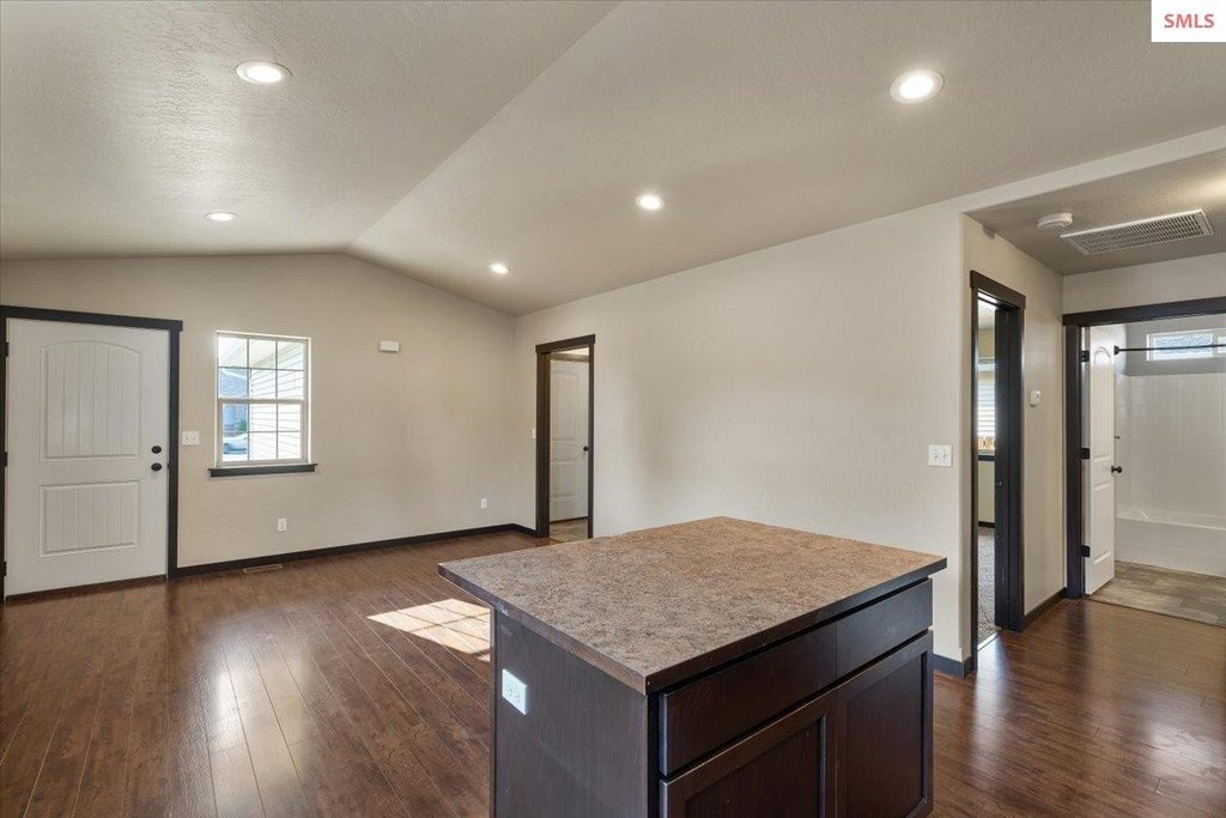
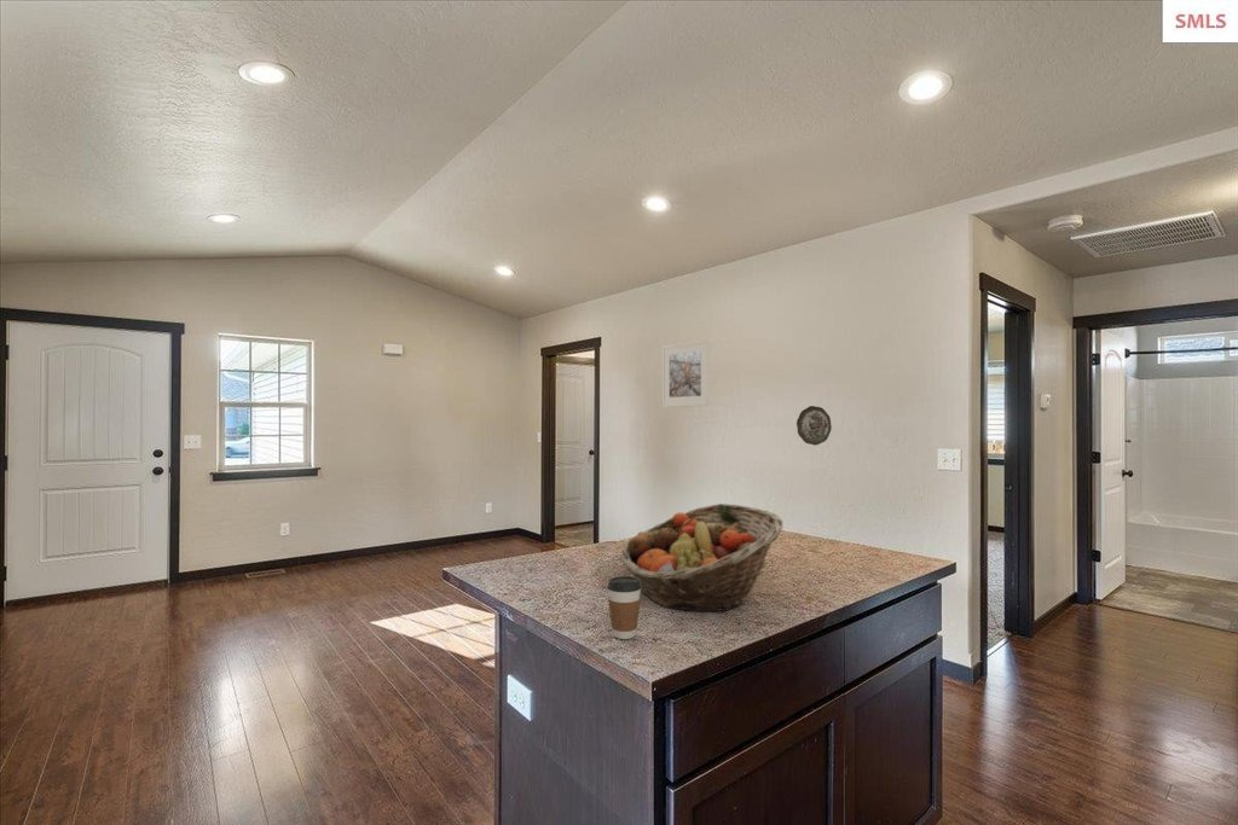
+ fruit basket (699, 551)
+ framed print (684, 374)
+ coffee cup (624, 606)
+ decorative plate (814, 425)
